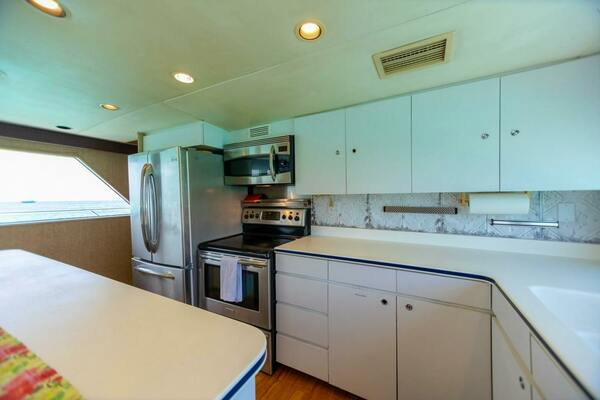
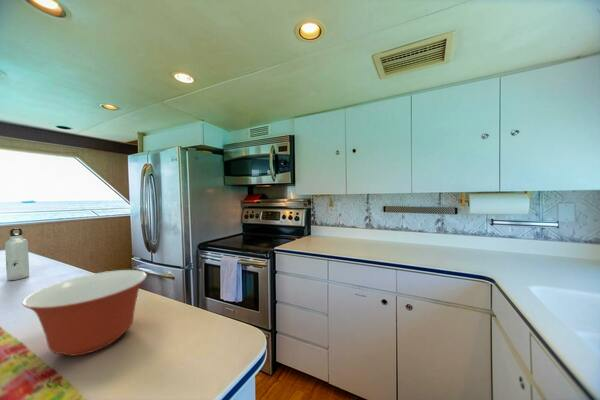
+ mixing bowl (94, 312)
+ water bottle (17, 253)
